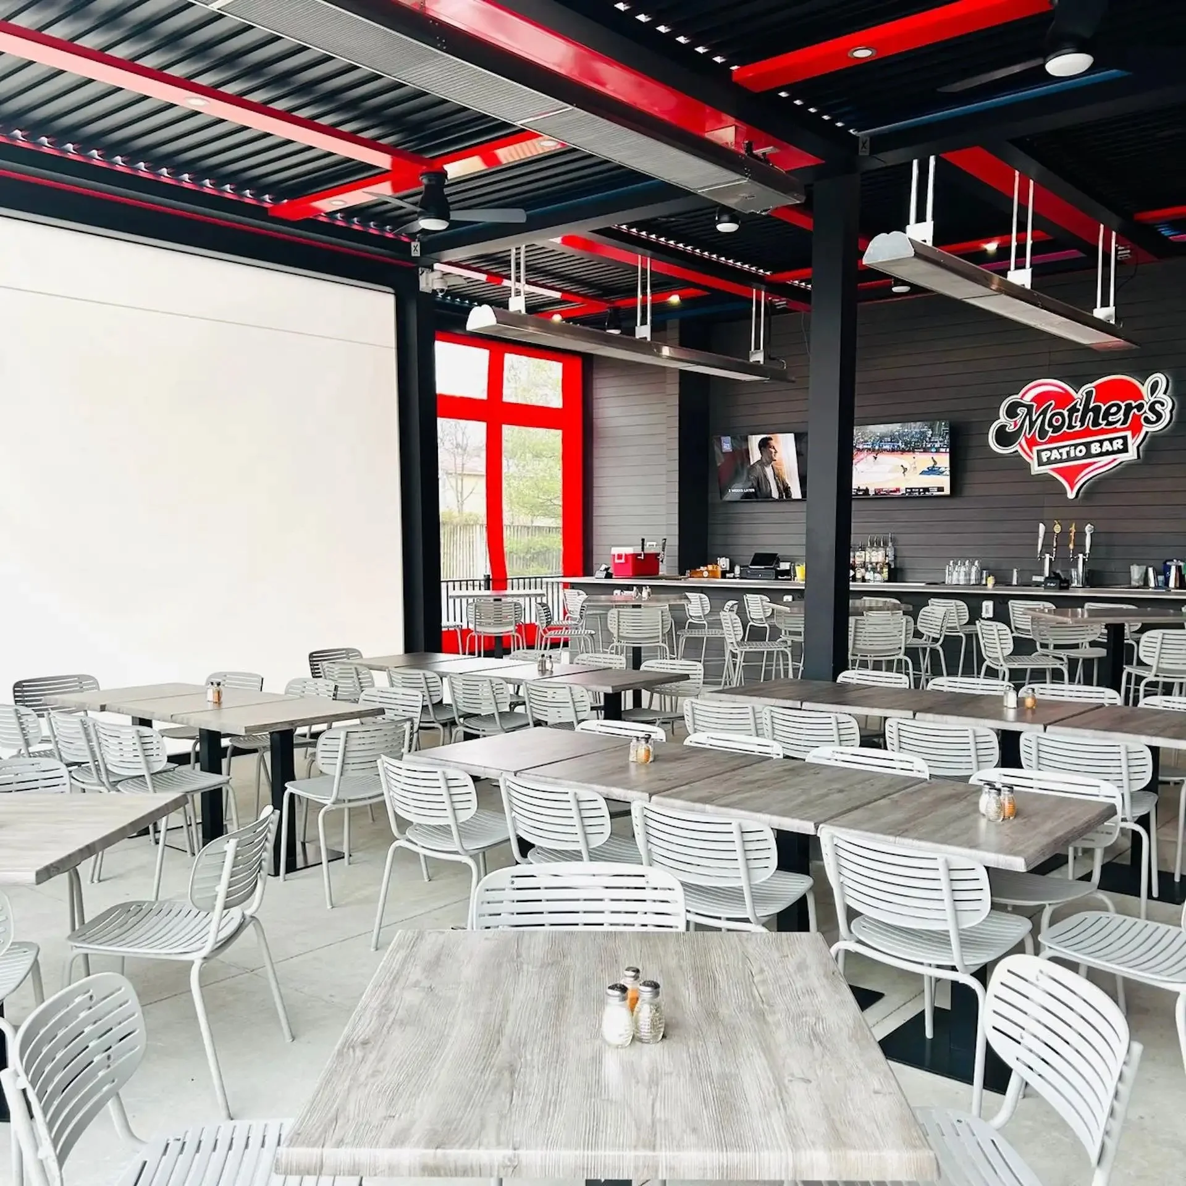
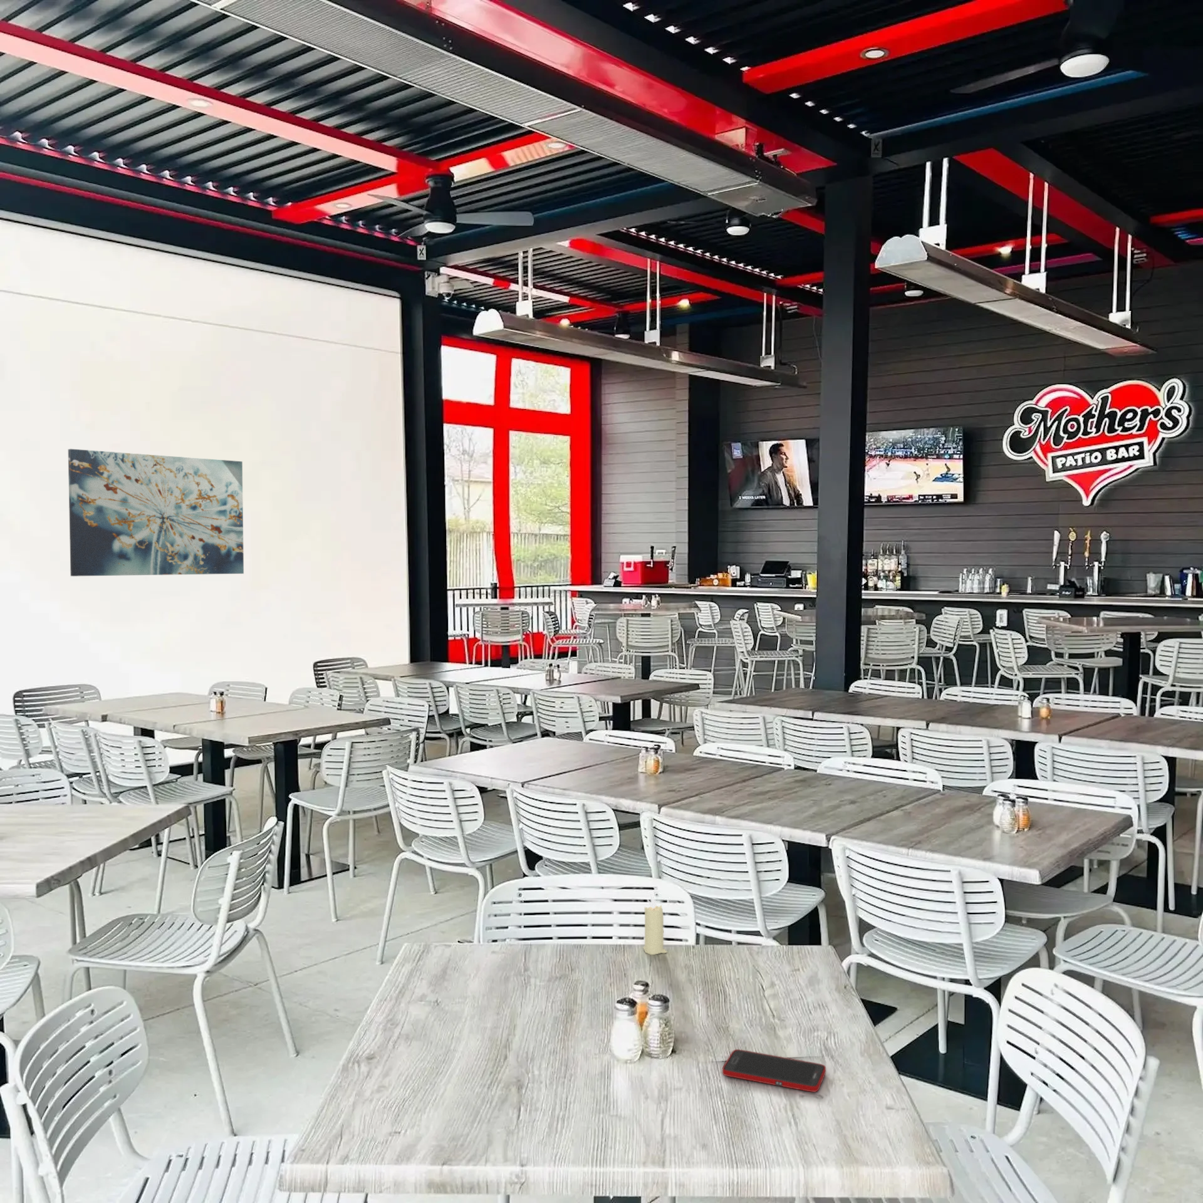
+ candle (653, 922)
+ wall art (161, 516)
+ cell phone (773, 1070)
